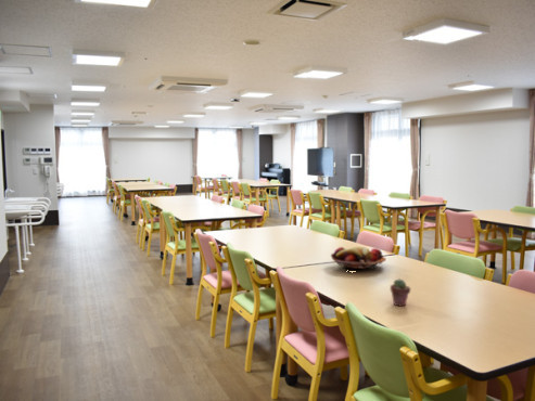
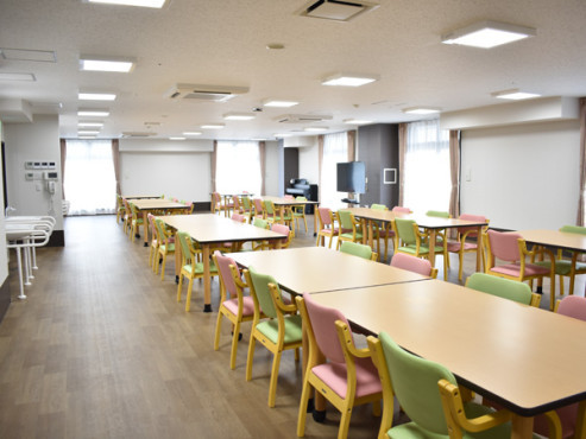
- fruit basket (358, 257)
- potted succulent (399, 292)
